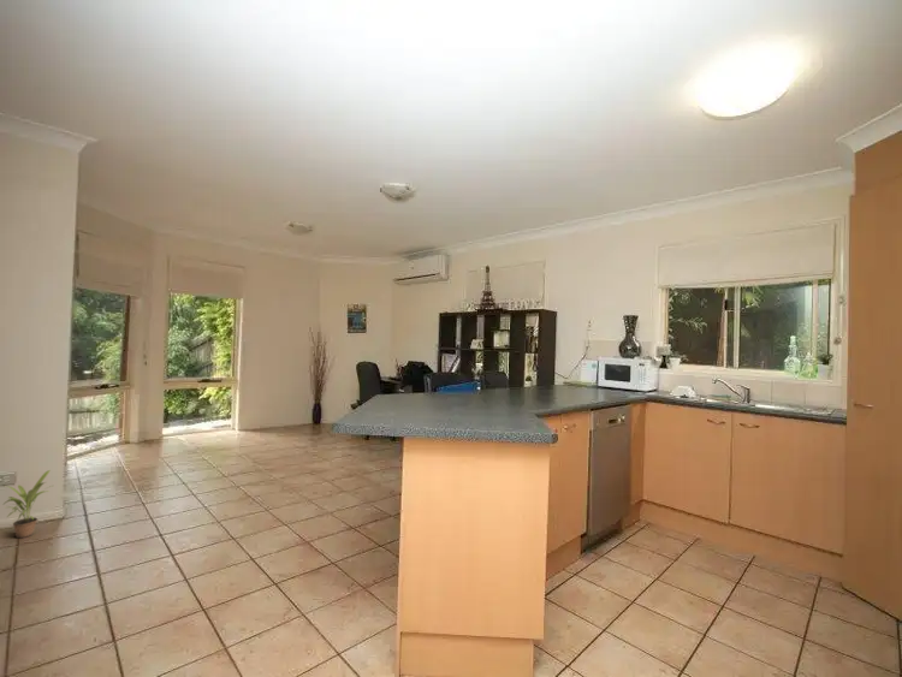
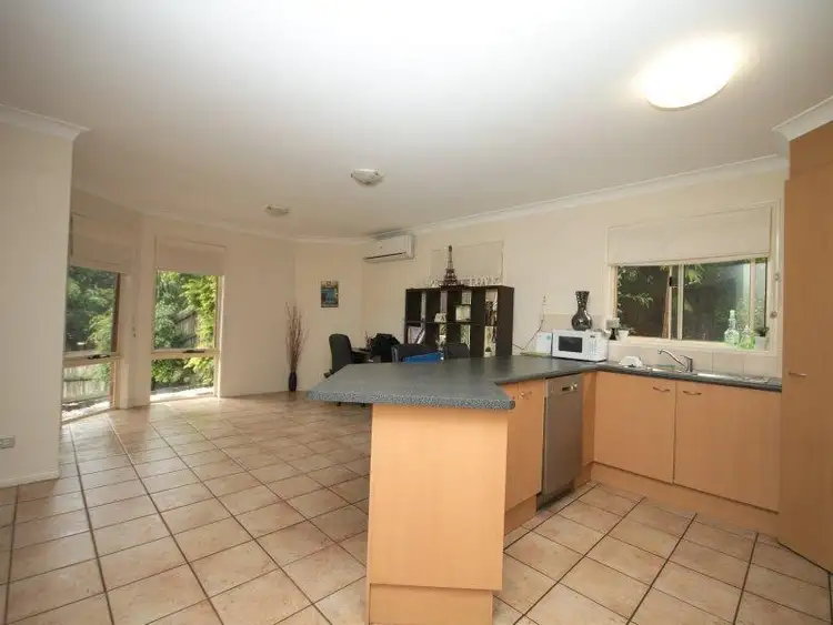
- potted plant (29, 506)
